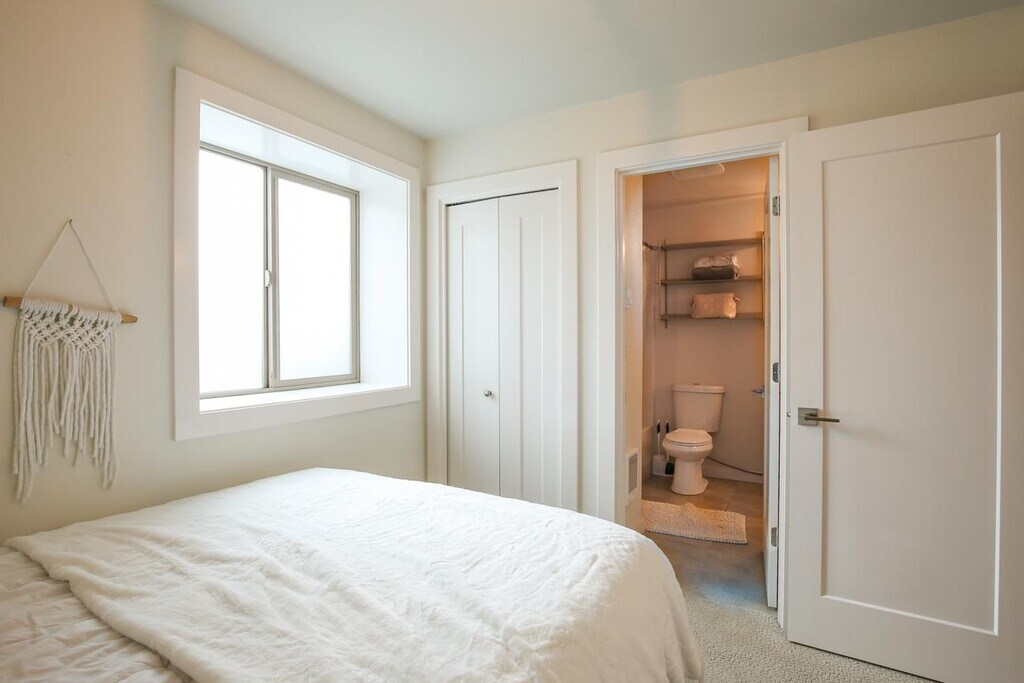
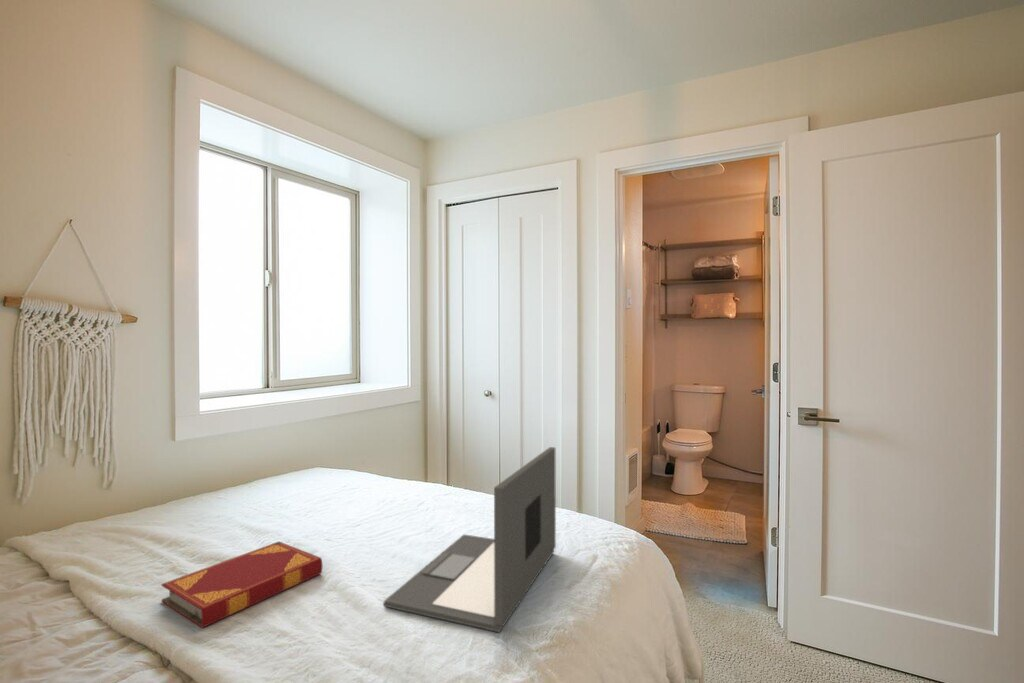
+ laptop (494, 518)
+ hardback book (246, 578)
